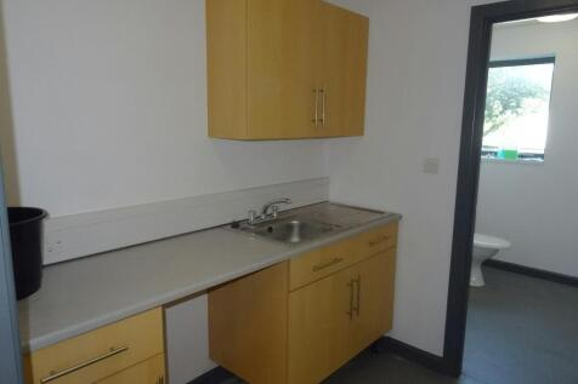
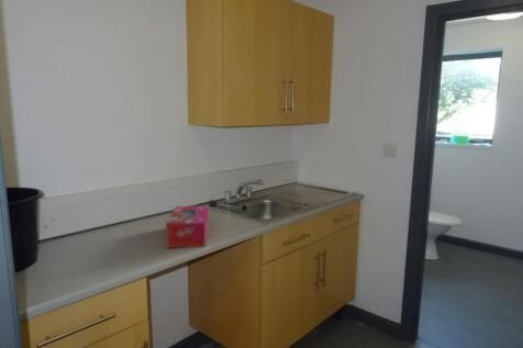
+ tissue box (189, 224)
